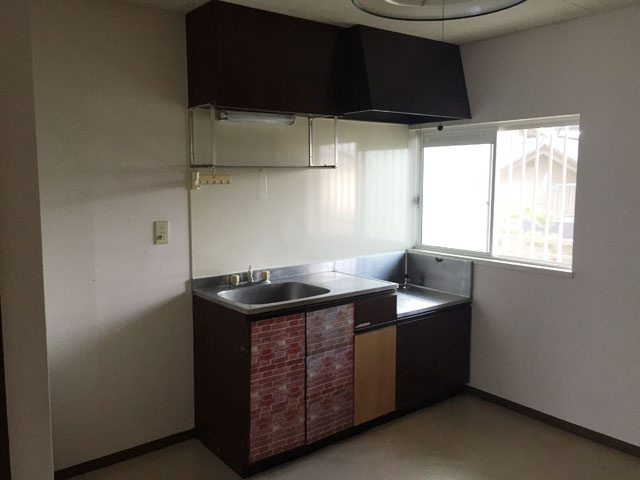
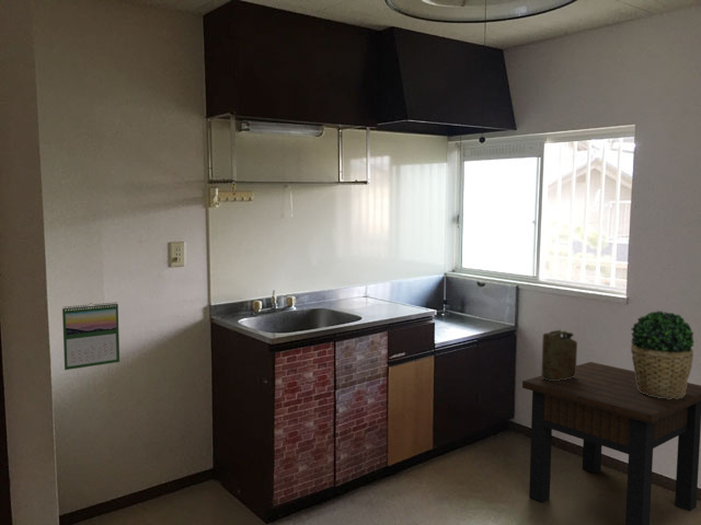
+ side table (613, 443)
+ calendar (91, 334)
+ potted plant (660, 351)
+ canister (559, 353)
